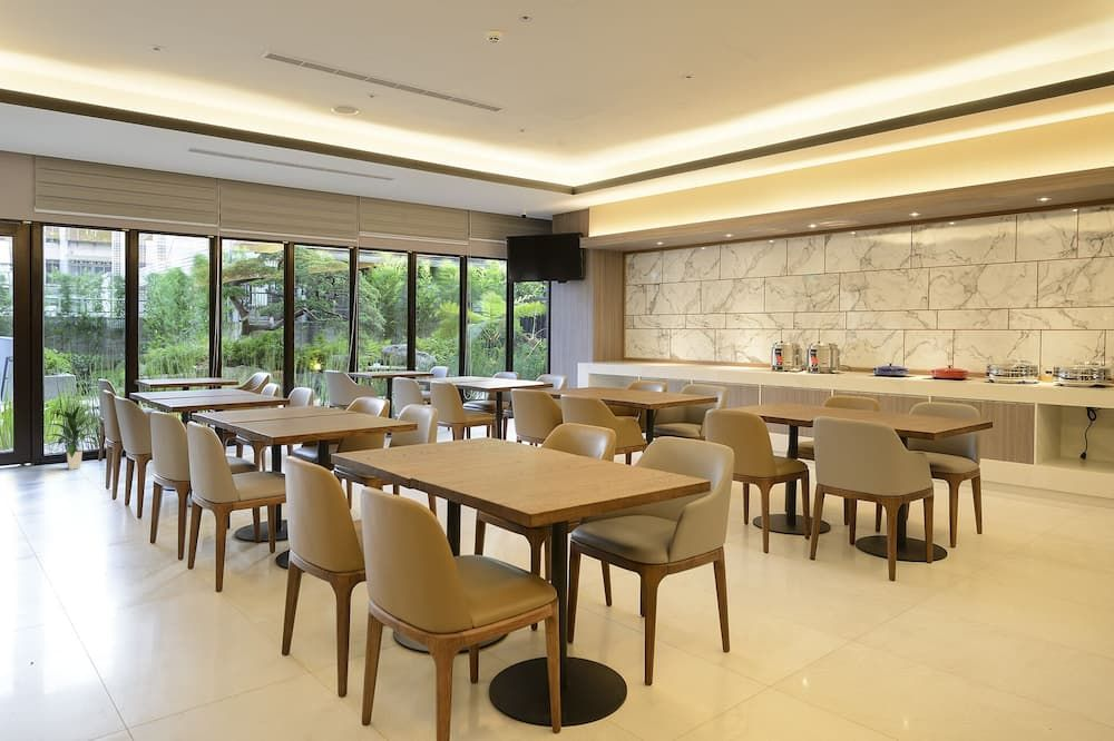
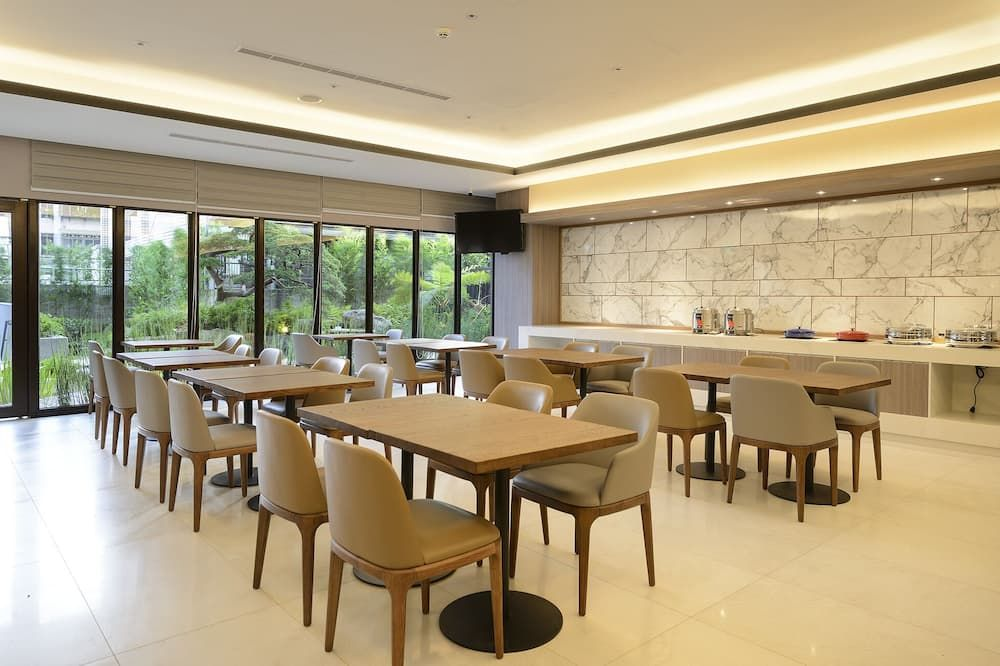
- indoor plant (72, 436)
